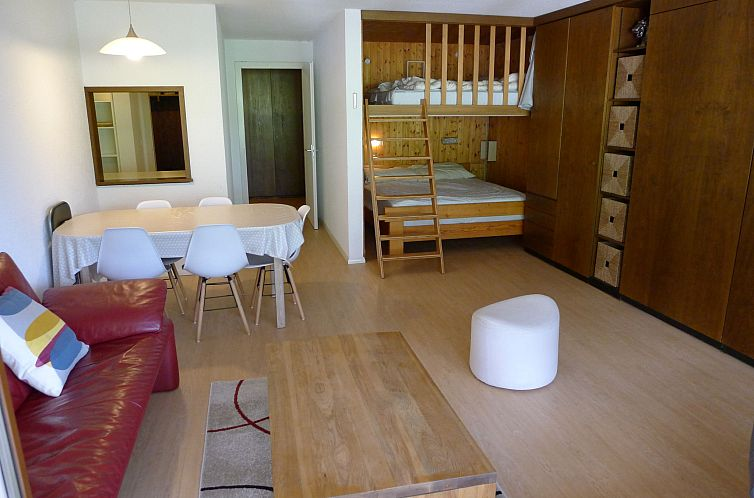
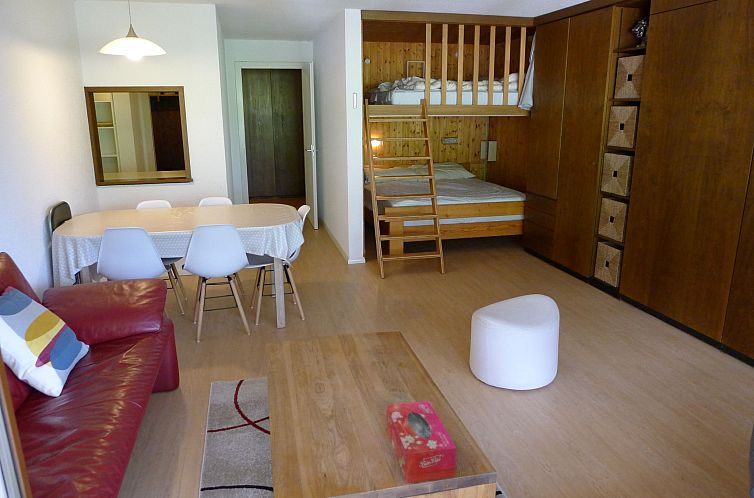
+ tissue box (418, 438)
